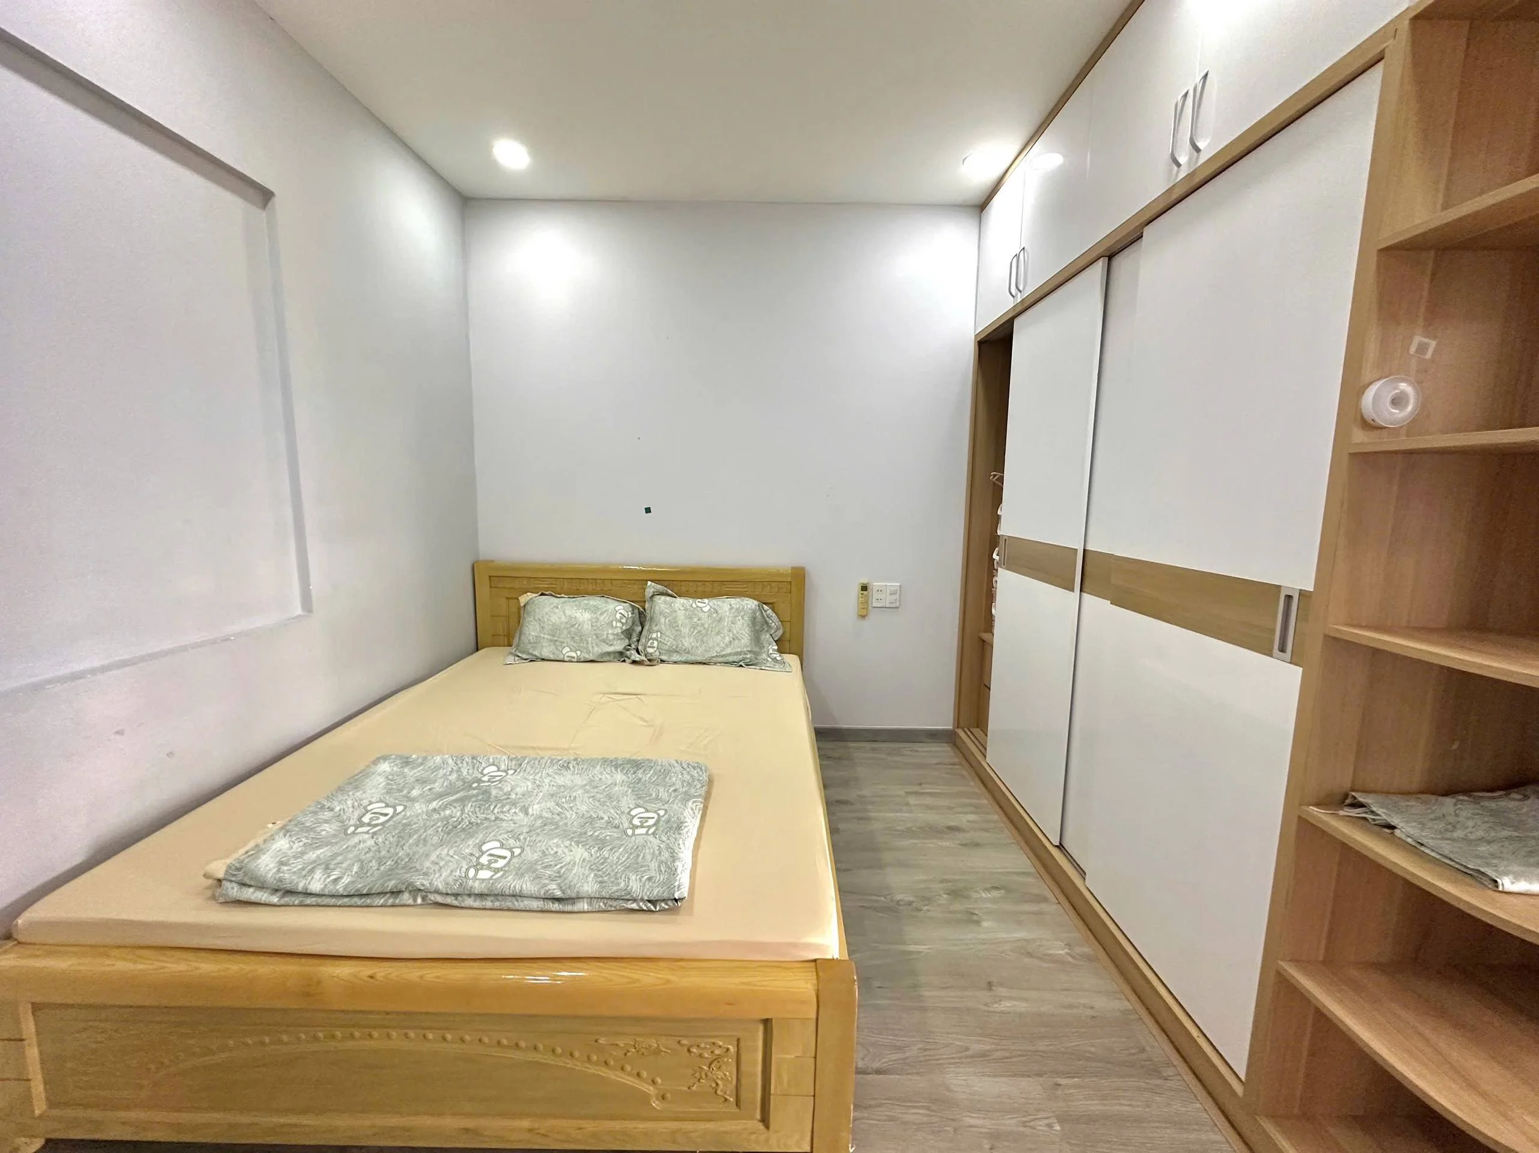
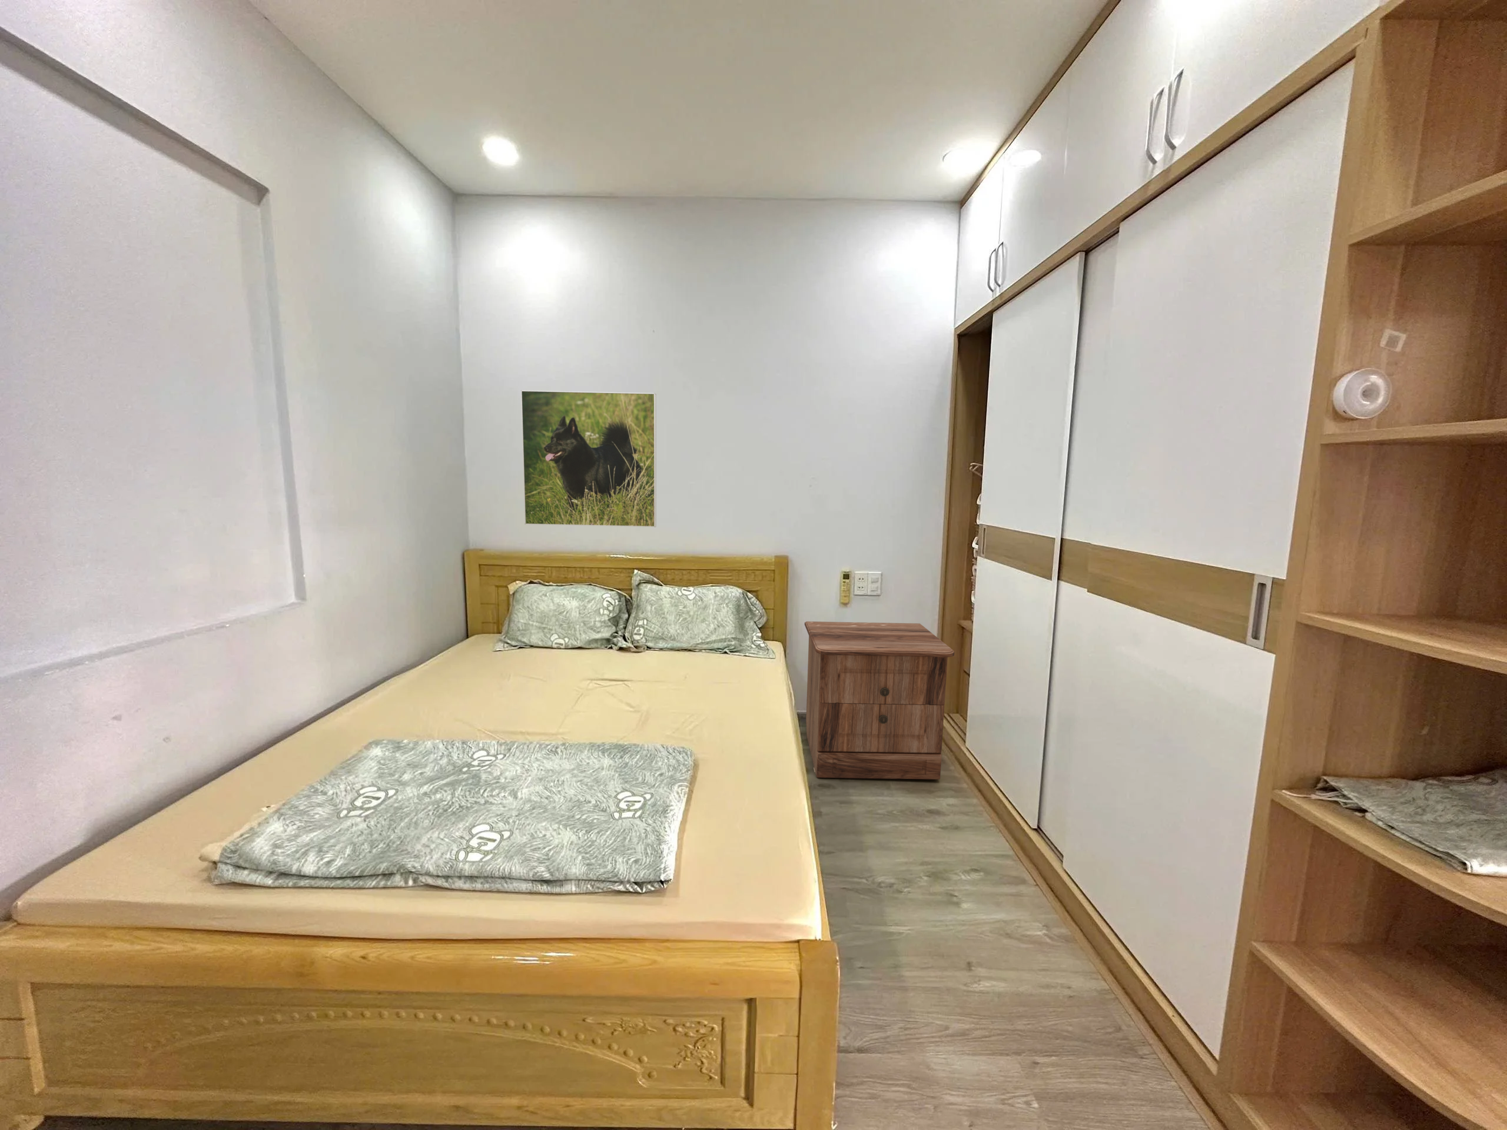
+ nightstand (871, 697)
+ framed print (590, 459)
